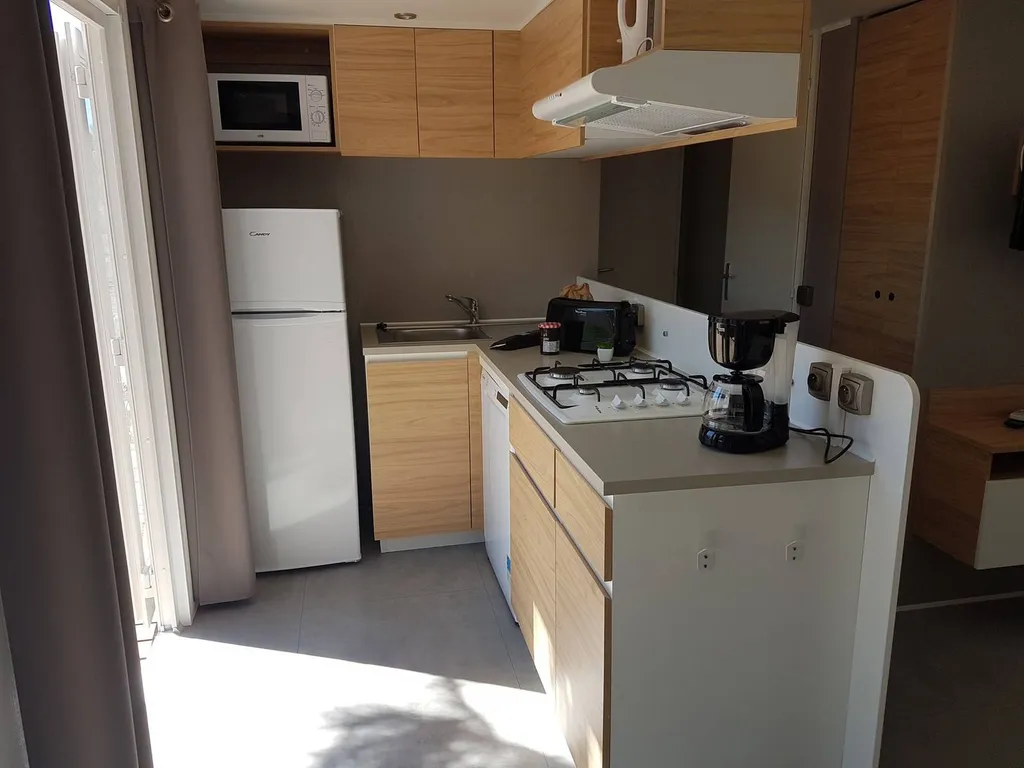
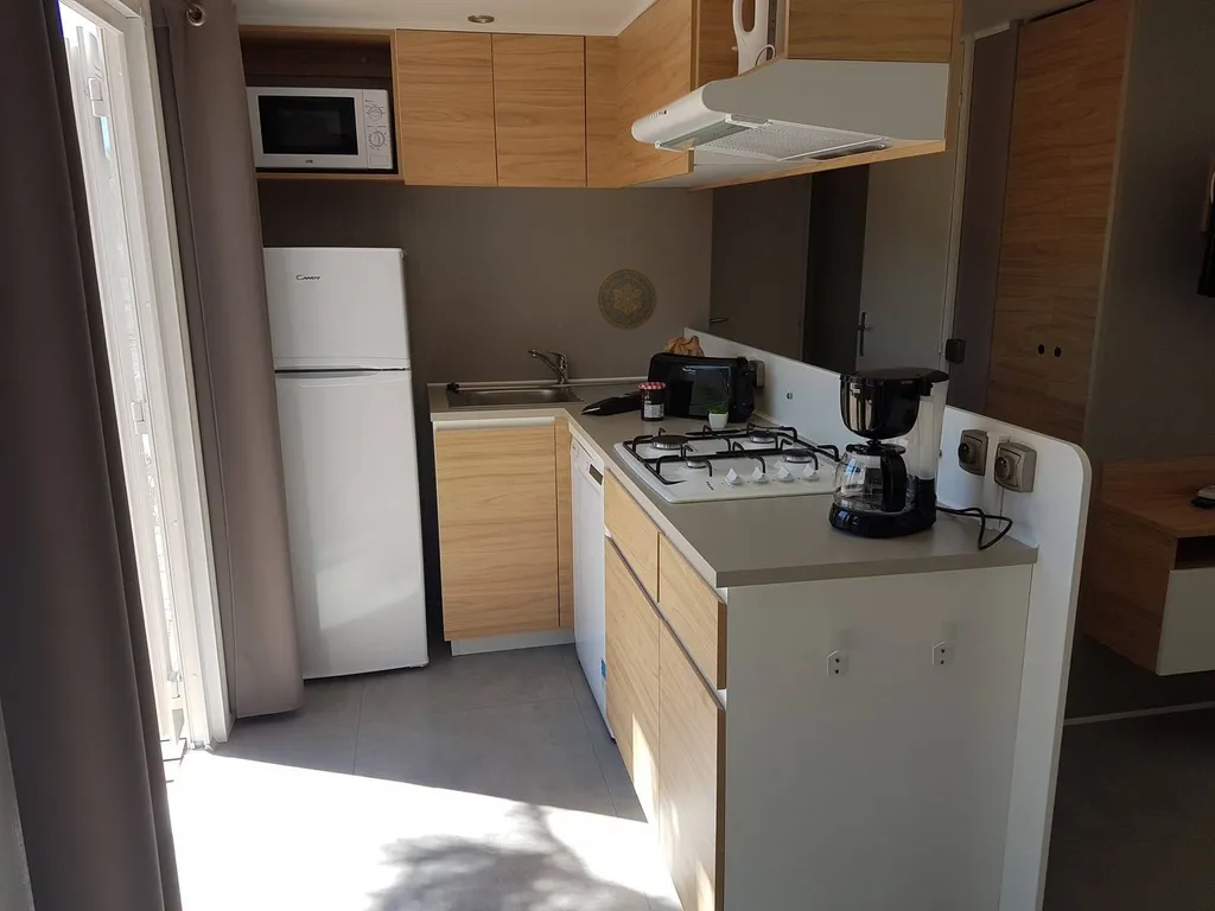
+ decorative plate (626, 299)
